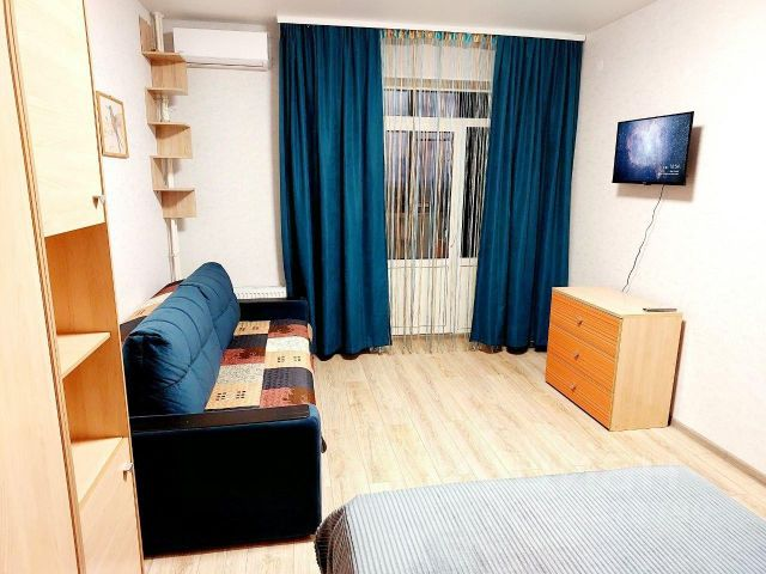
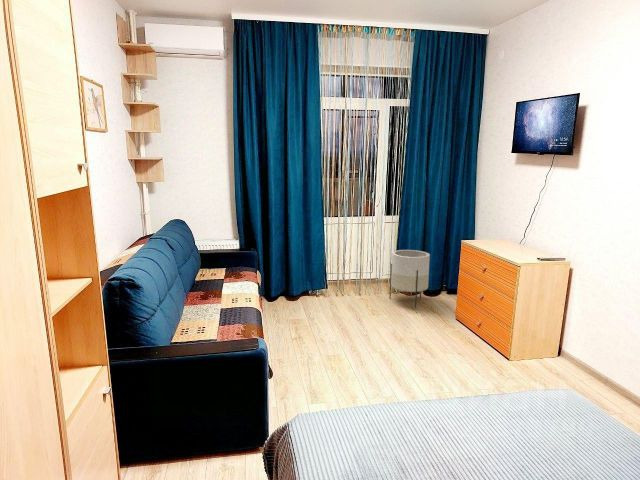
+ planter (409, 277)
